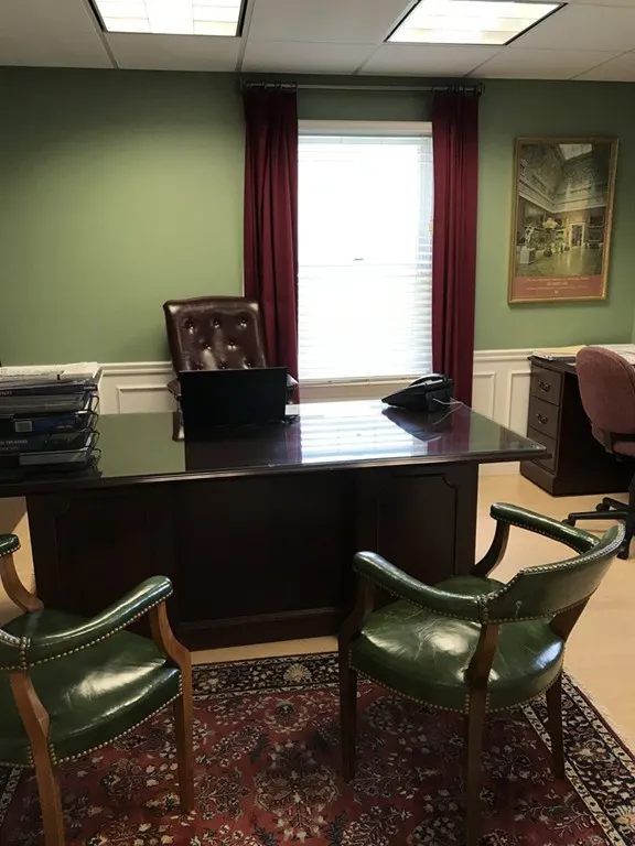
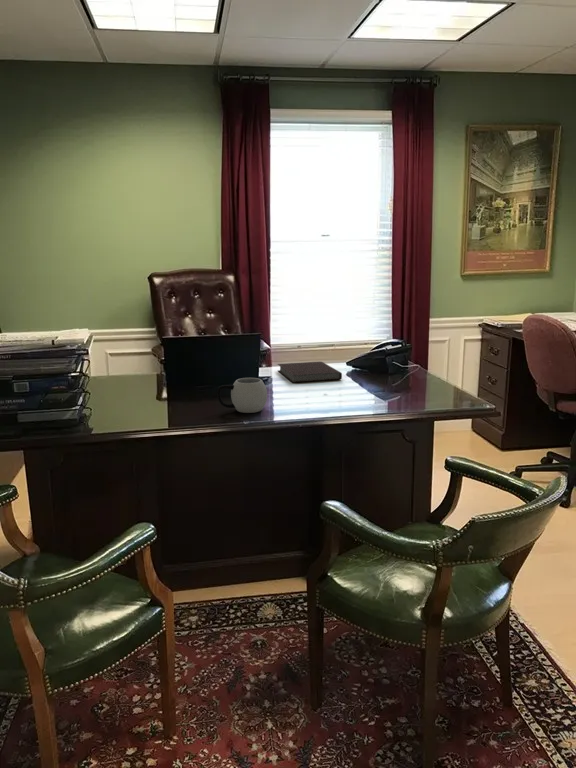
+ mug (242, 395)
+ notebook (308, 371)
